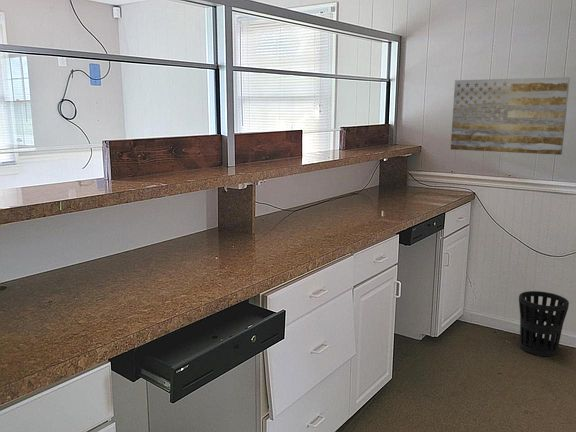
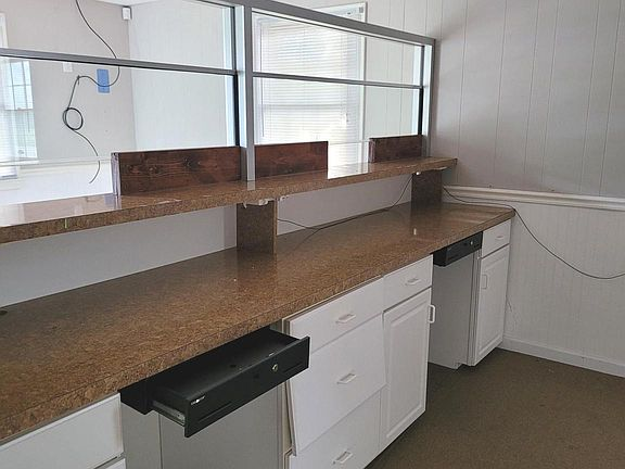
- wall art (506, 115)
- wastebasket (541, 323)
